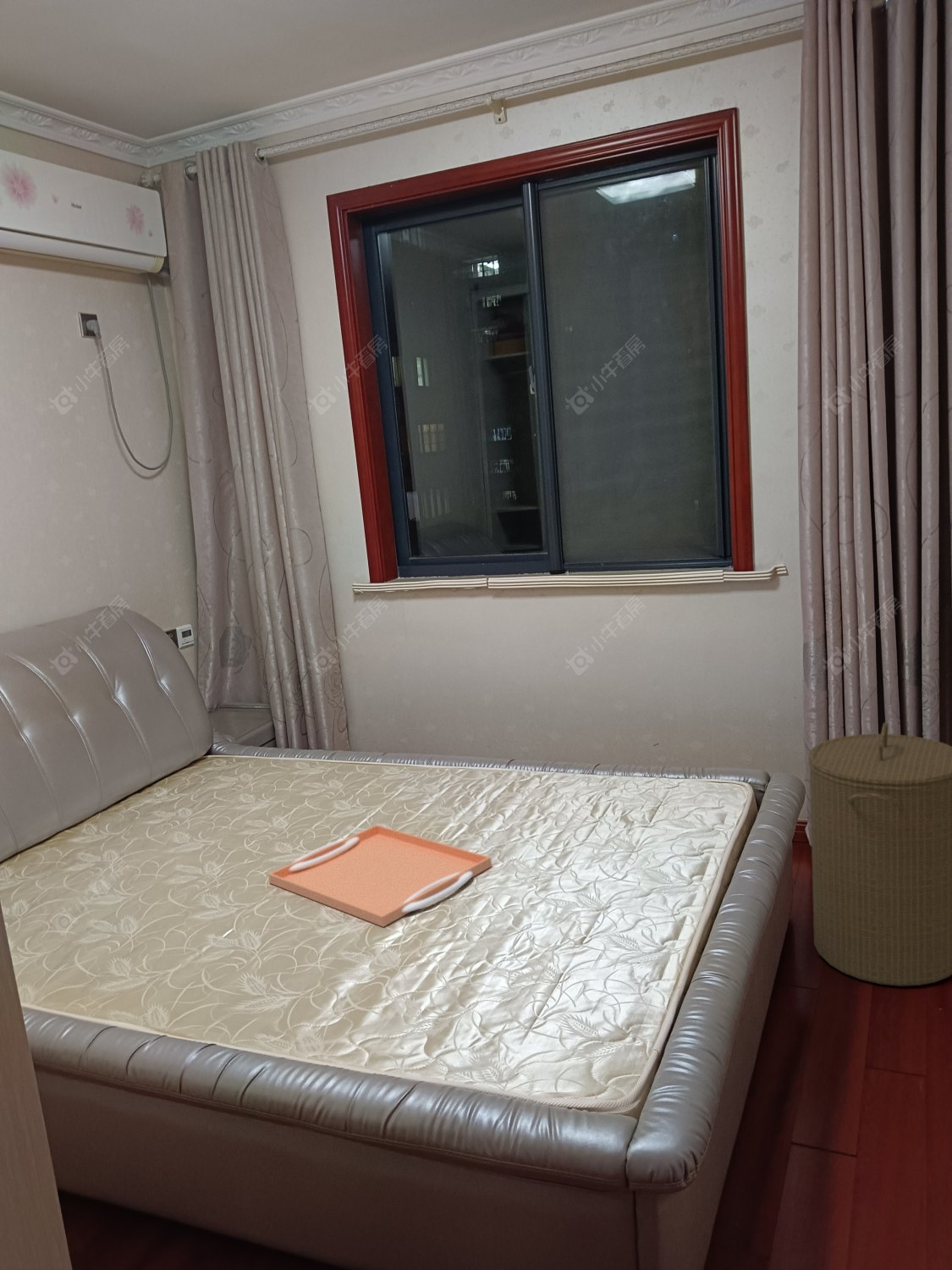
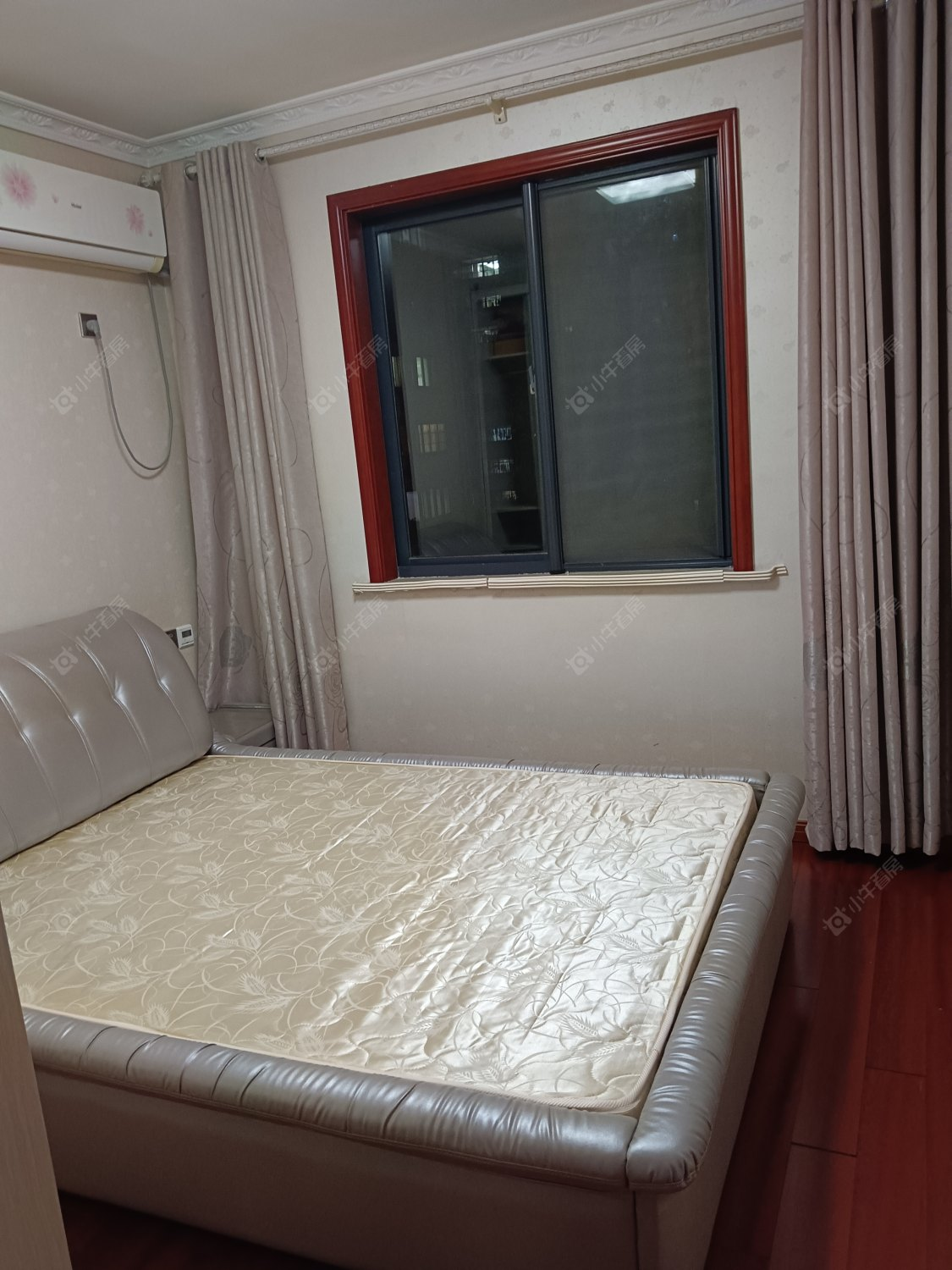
- serving tray (379, 870)
- laundry hamper (886, 838)
